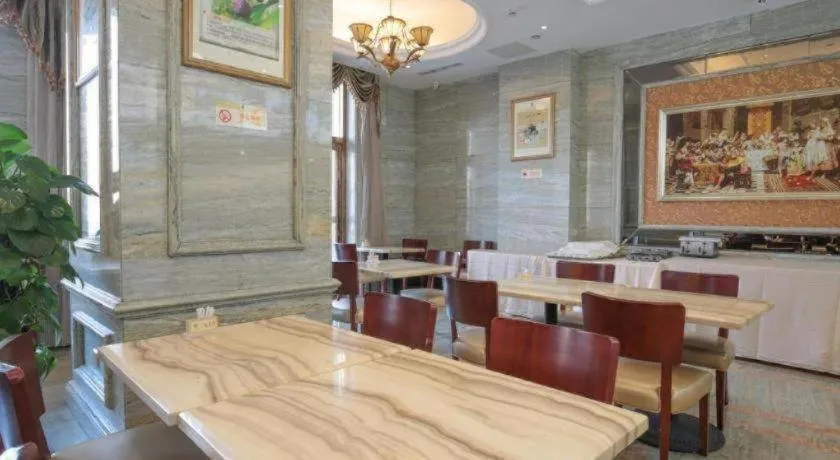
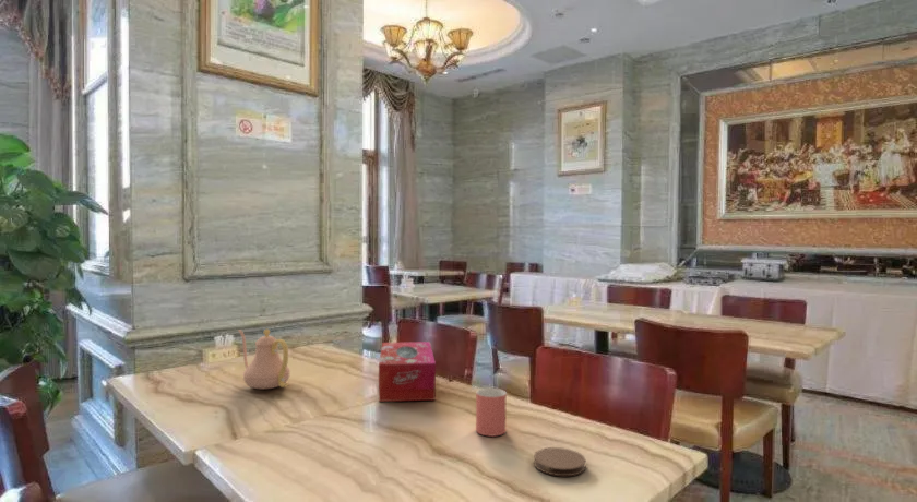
+ cup (493, 409)
+ tissue box (406, 368)
+ teapot (261, 356)
+ coaster (559, 461)
